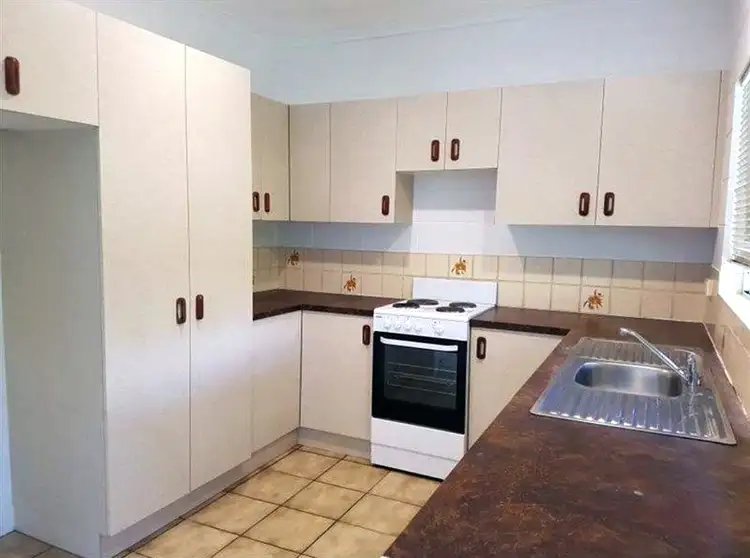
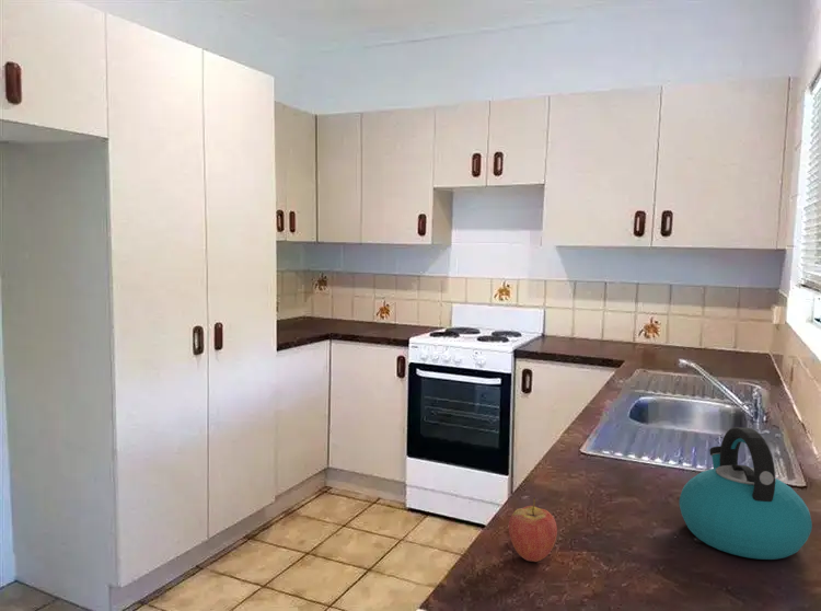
+ kettle (740, 481)
+ fruit (532, 529)
